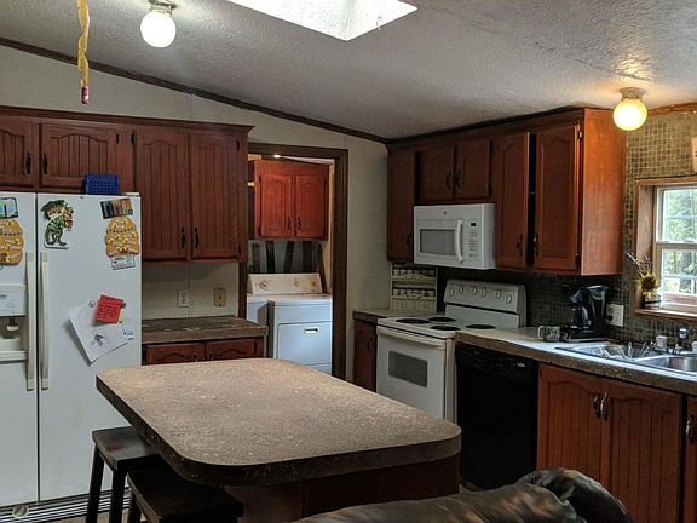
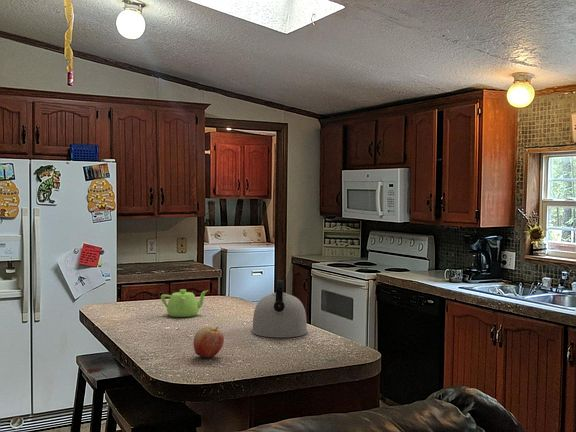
+ apple (208, 341)
+ kettle (279, 305)
+ teapot (184, 302)
